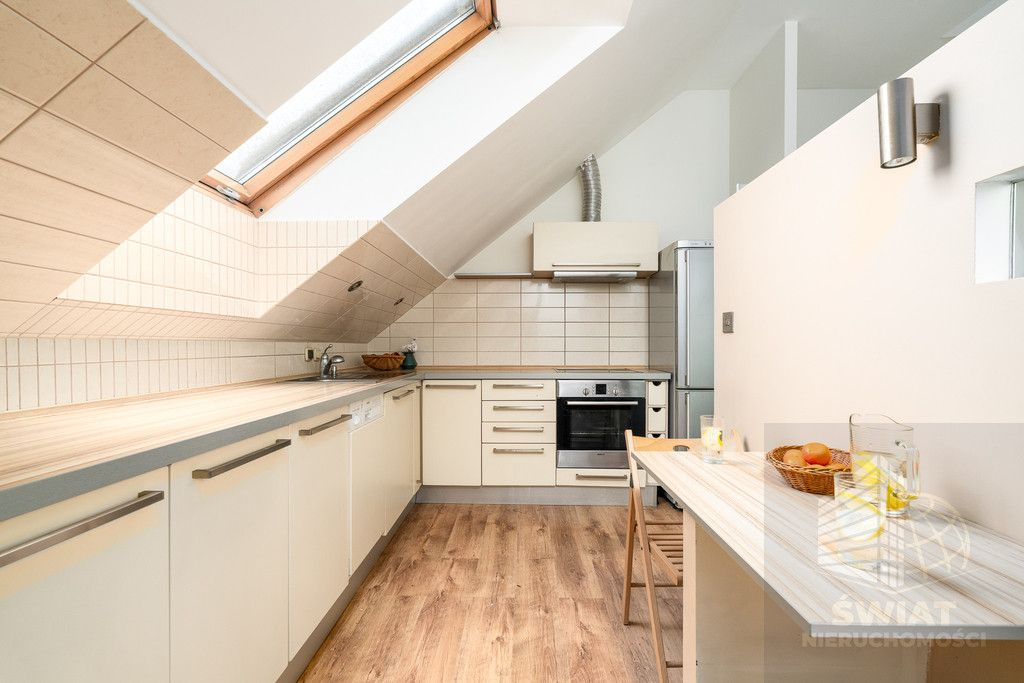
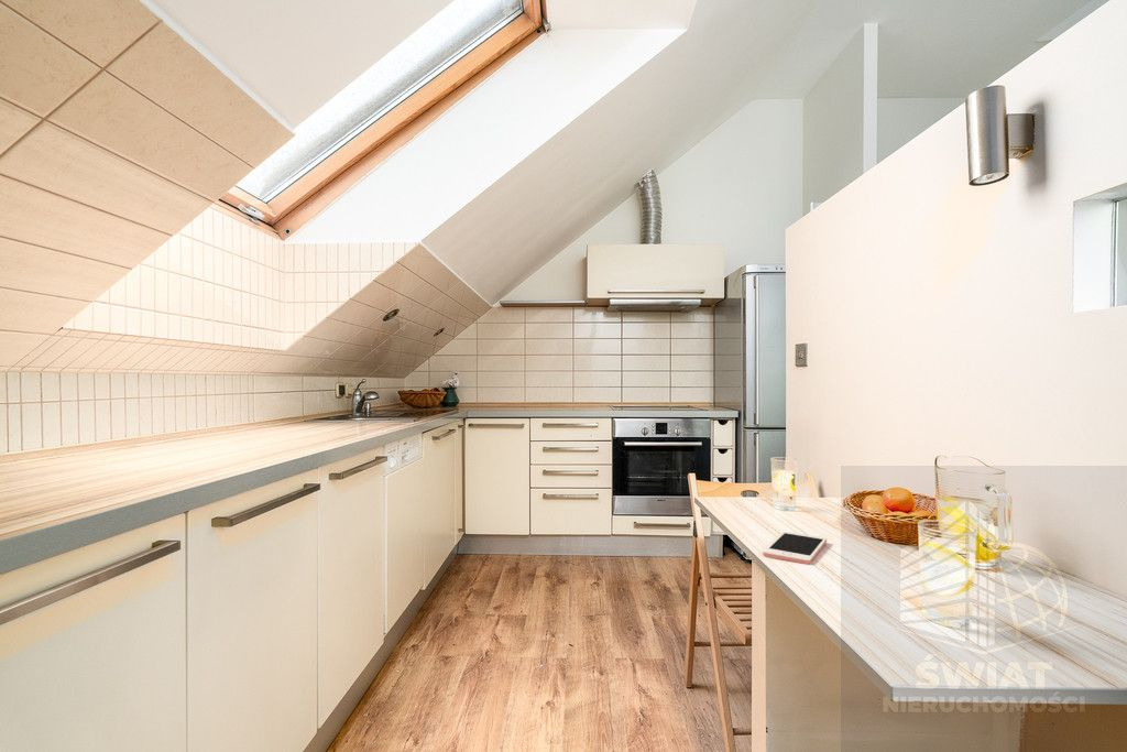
+ cell phone (796, 546)
